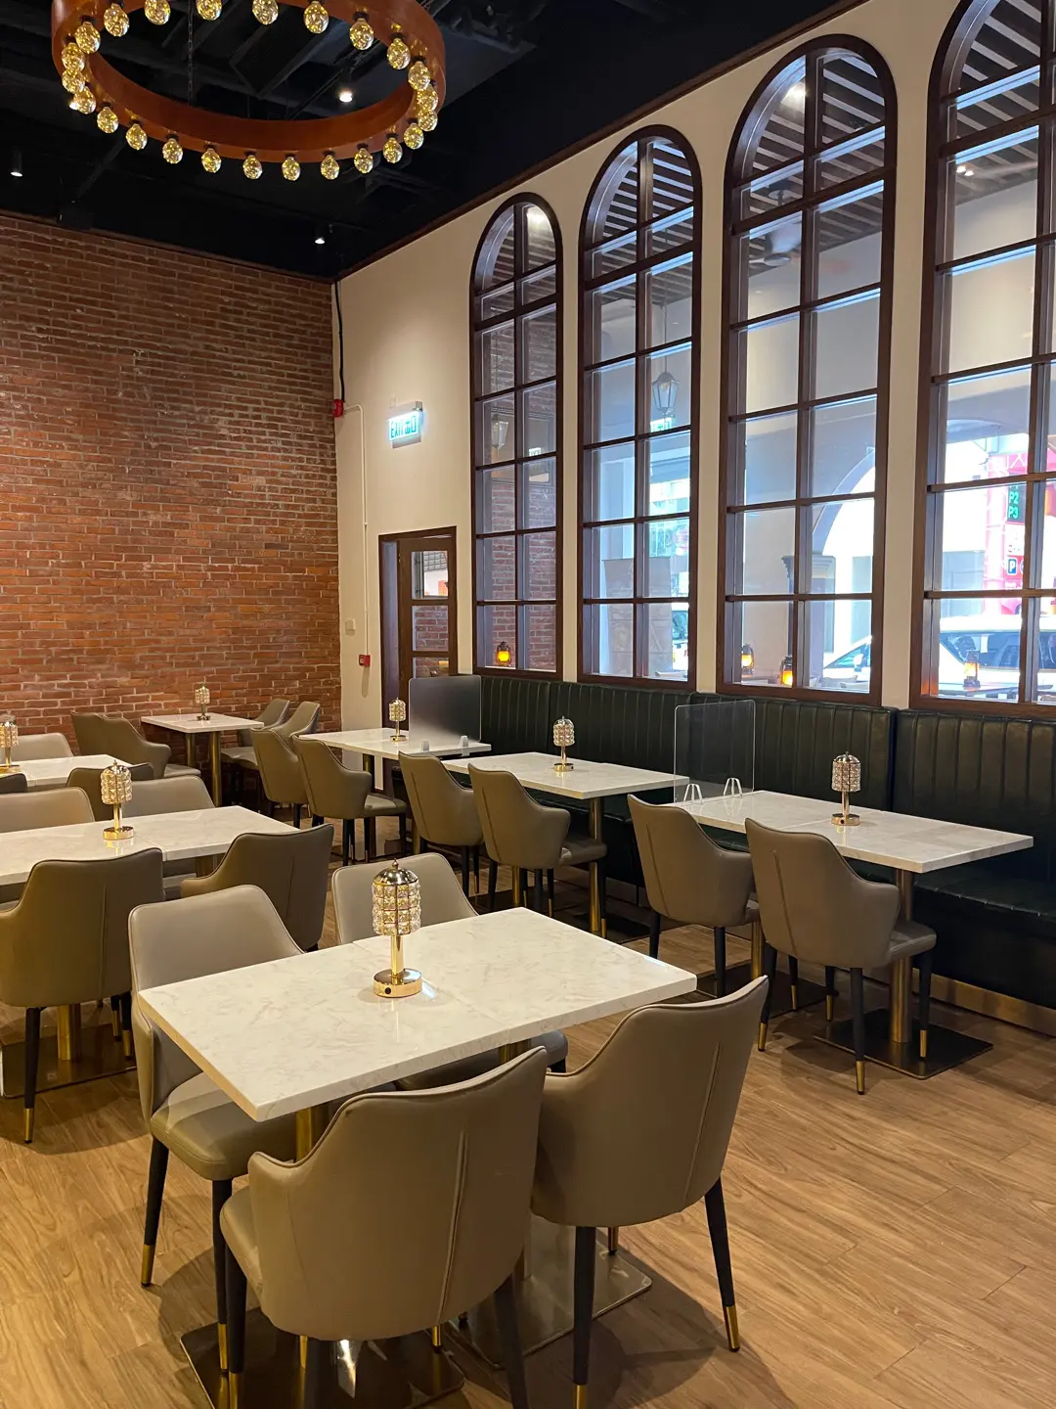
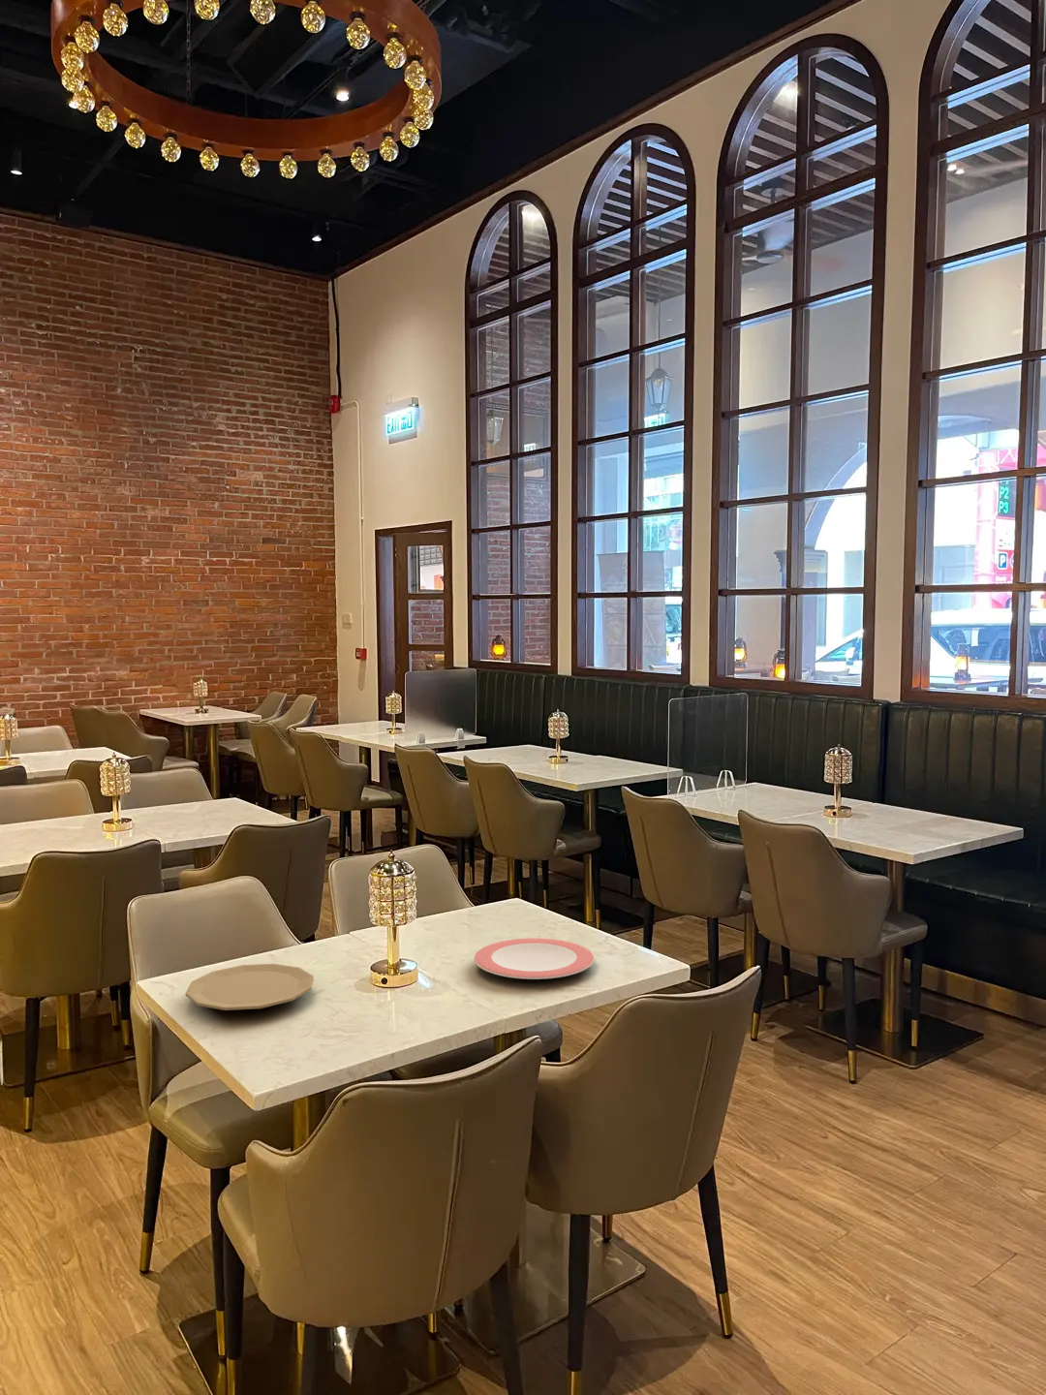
+ plate (534, 960)
+ plate (251, 991)
